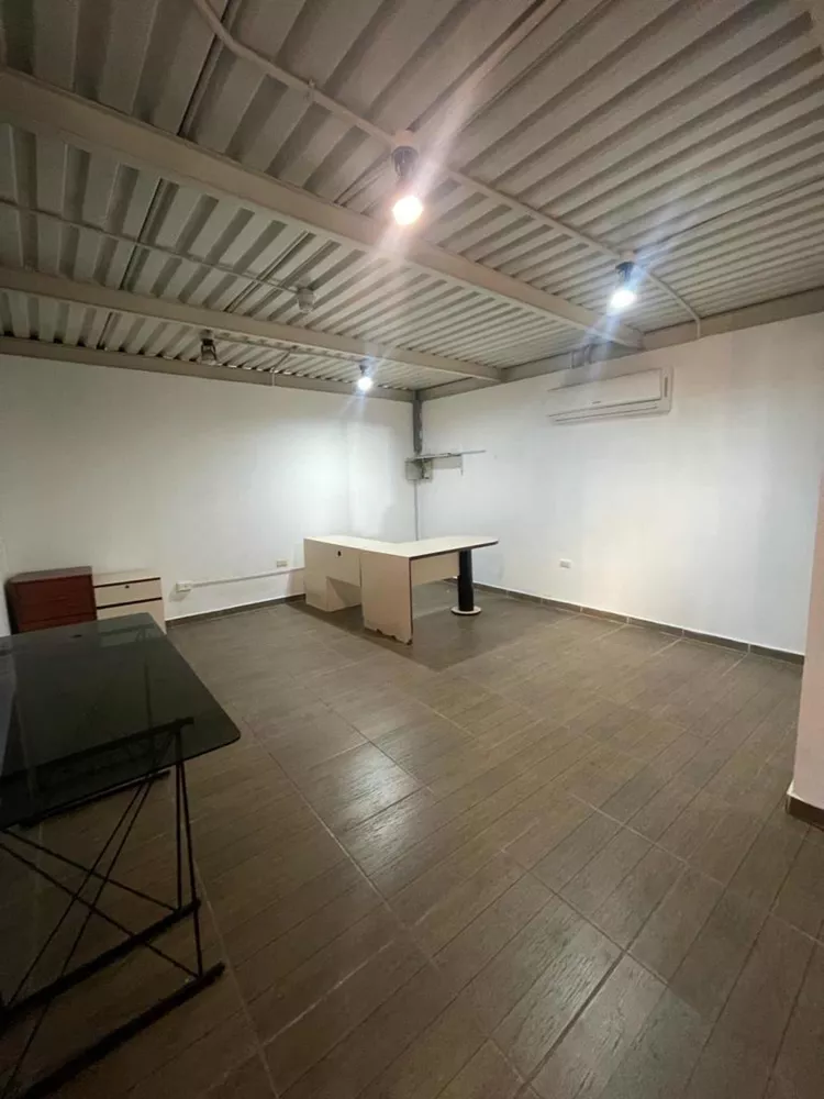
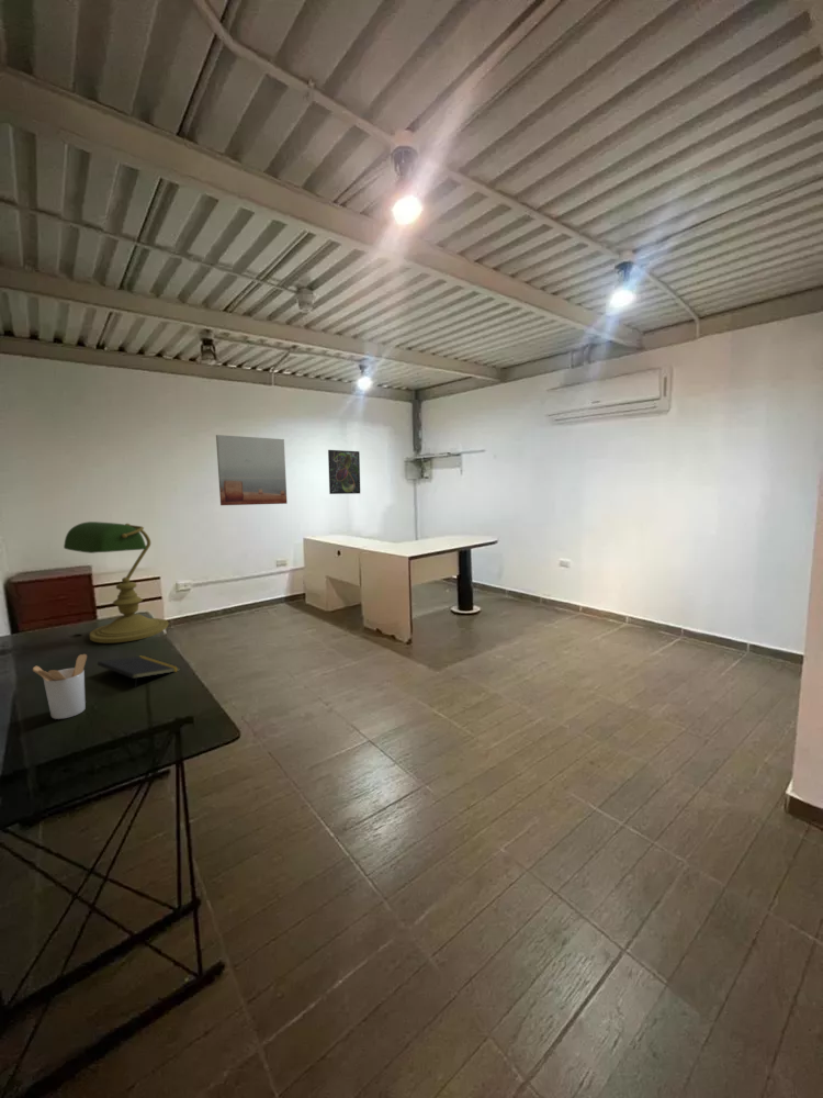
+ notepad (138, 665)
+ wall art (252, 471)
+ utensil holder (60, 687)
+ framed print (345, 472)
+ desk lamp (117, 584)
